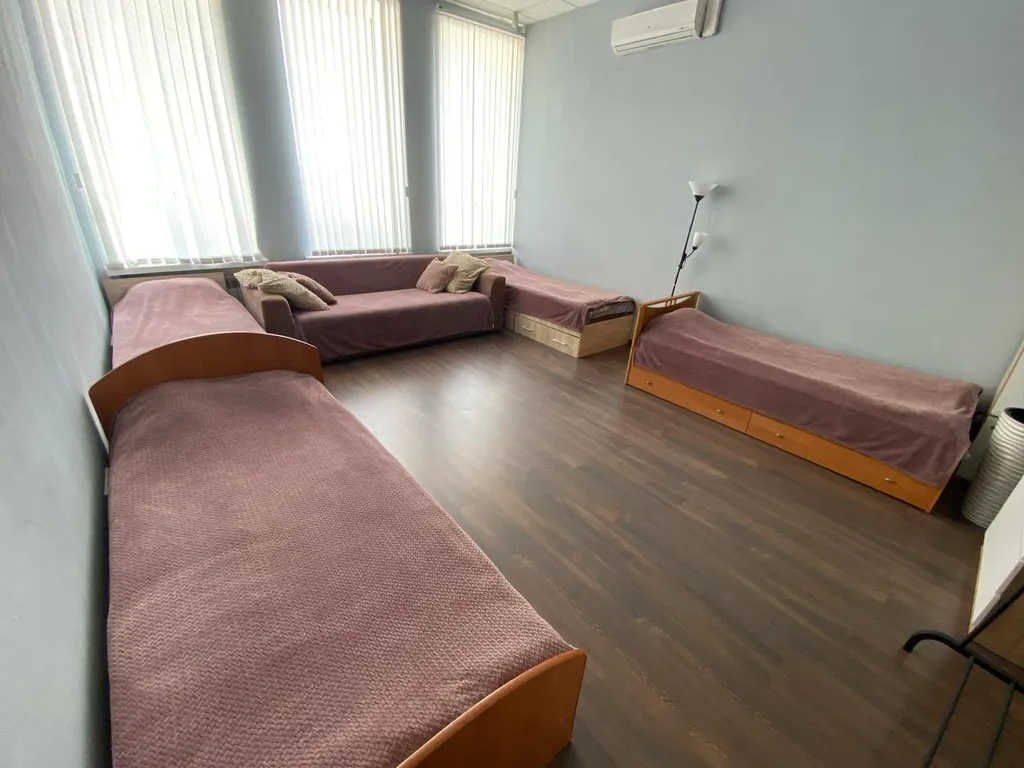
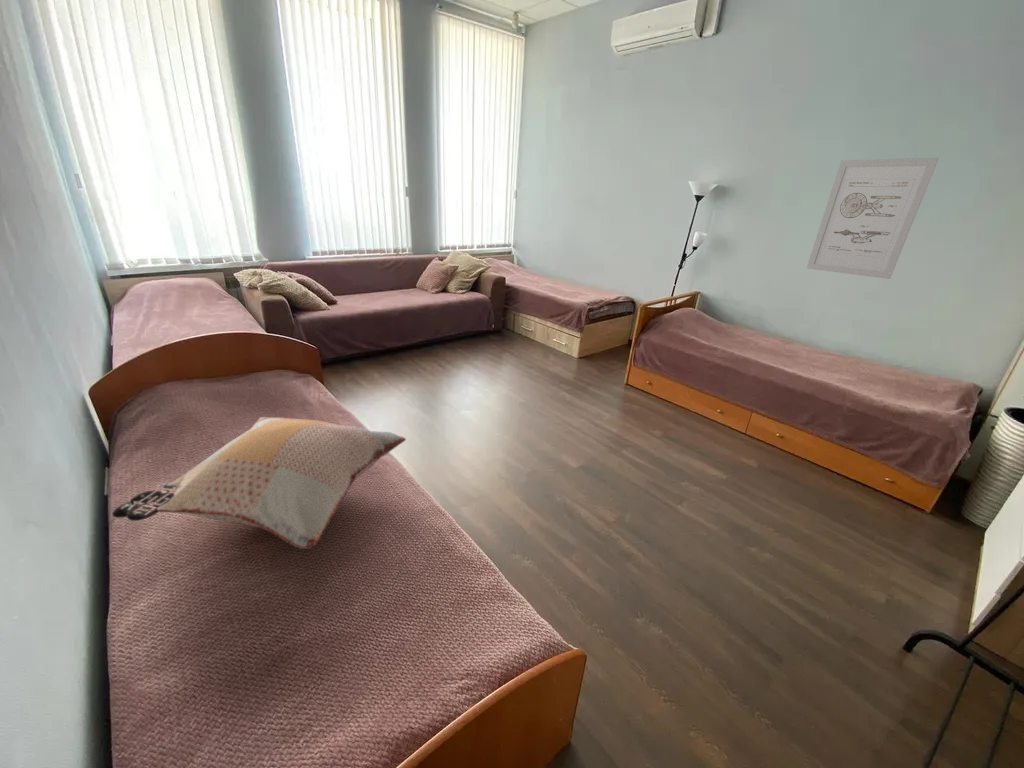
+ decorative pillow (280, 469)
+ wall art (865, 219)
